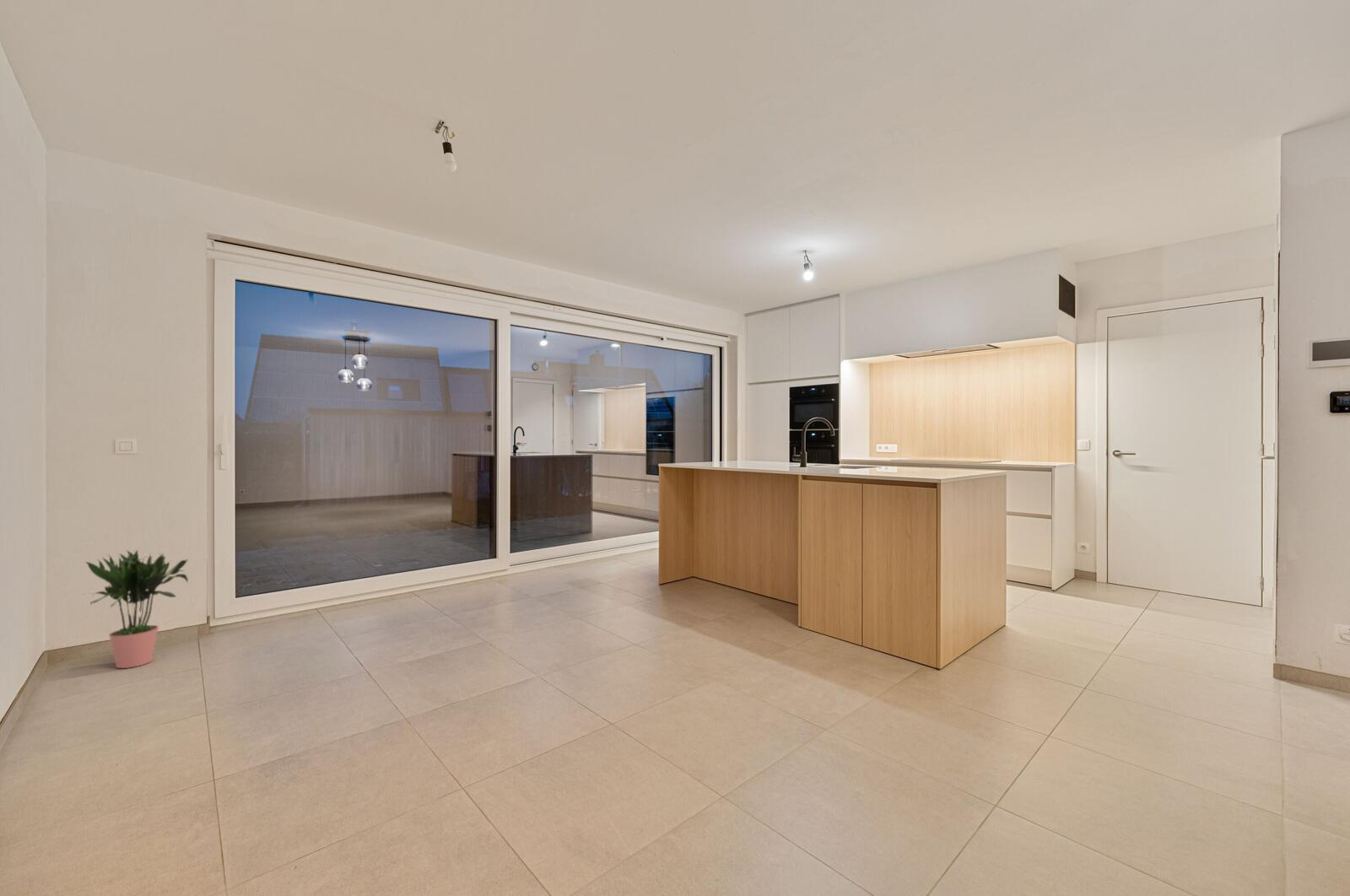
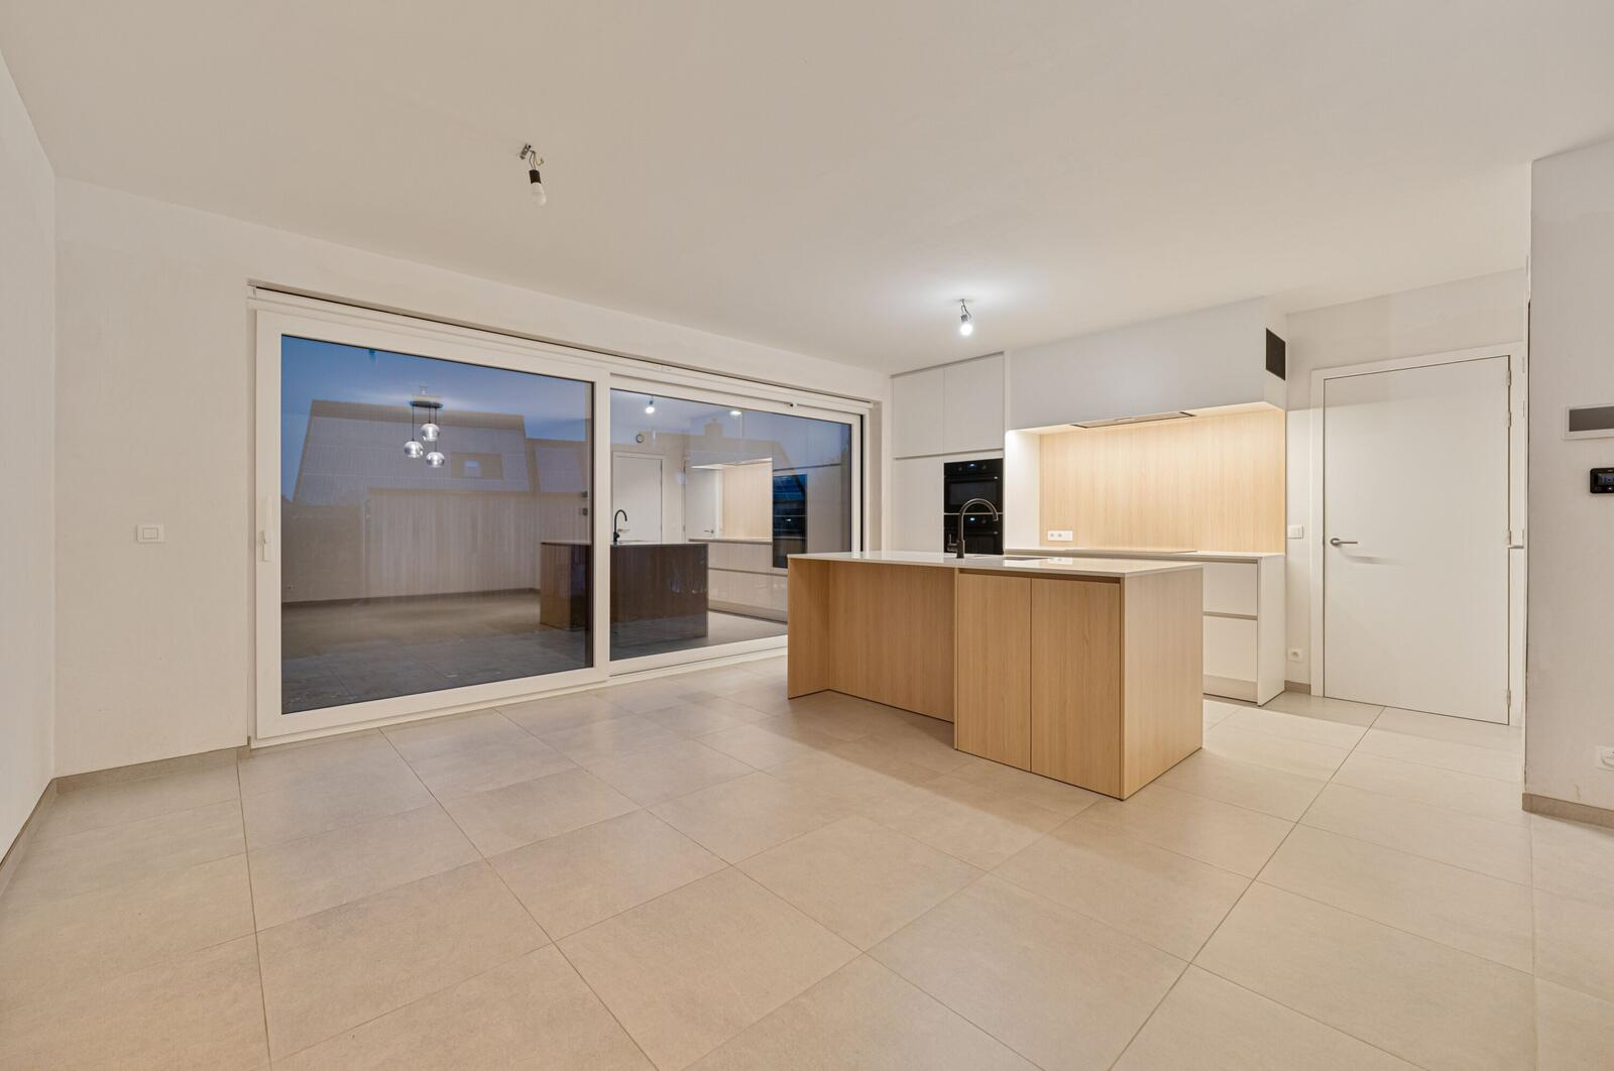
- potted plant (141, 604)
